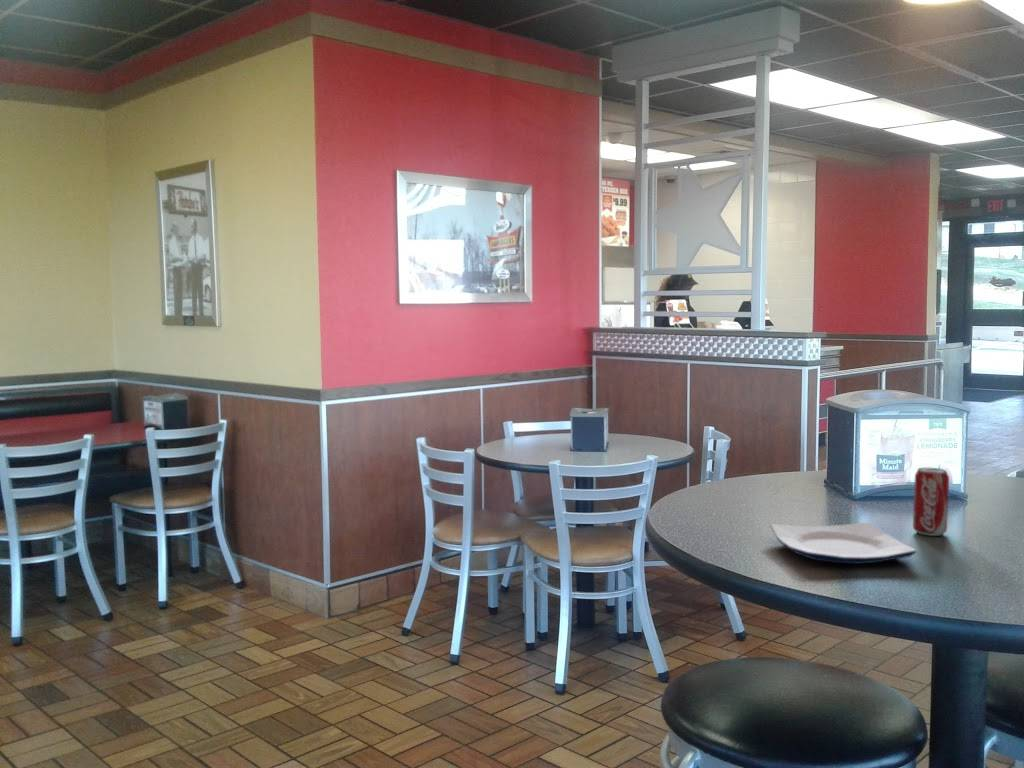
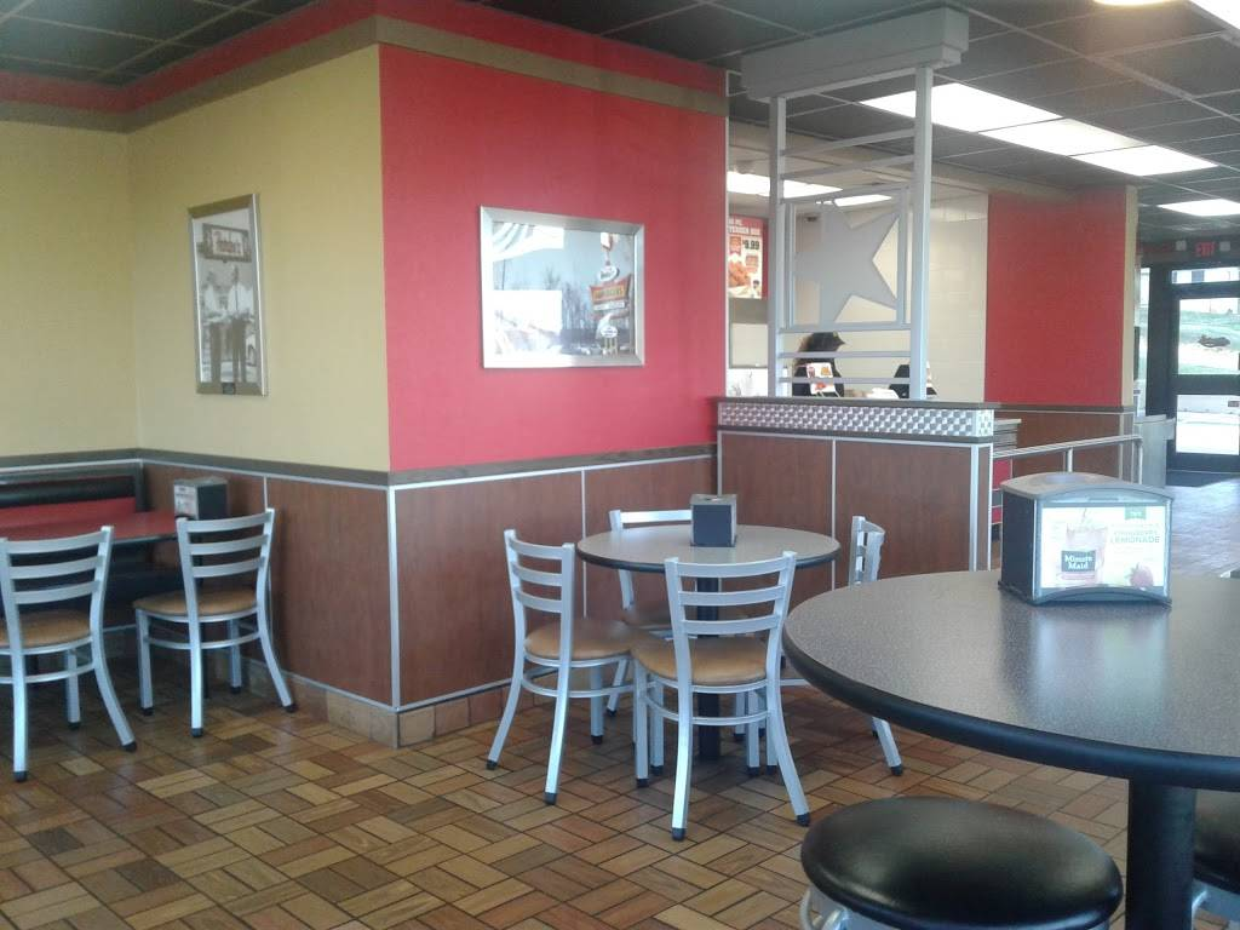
- plate (839, 543)
- beverage can (930, 501)
